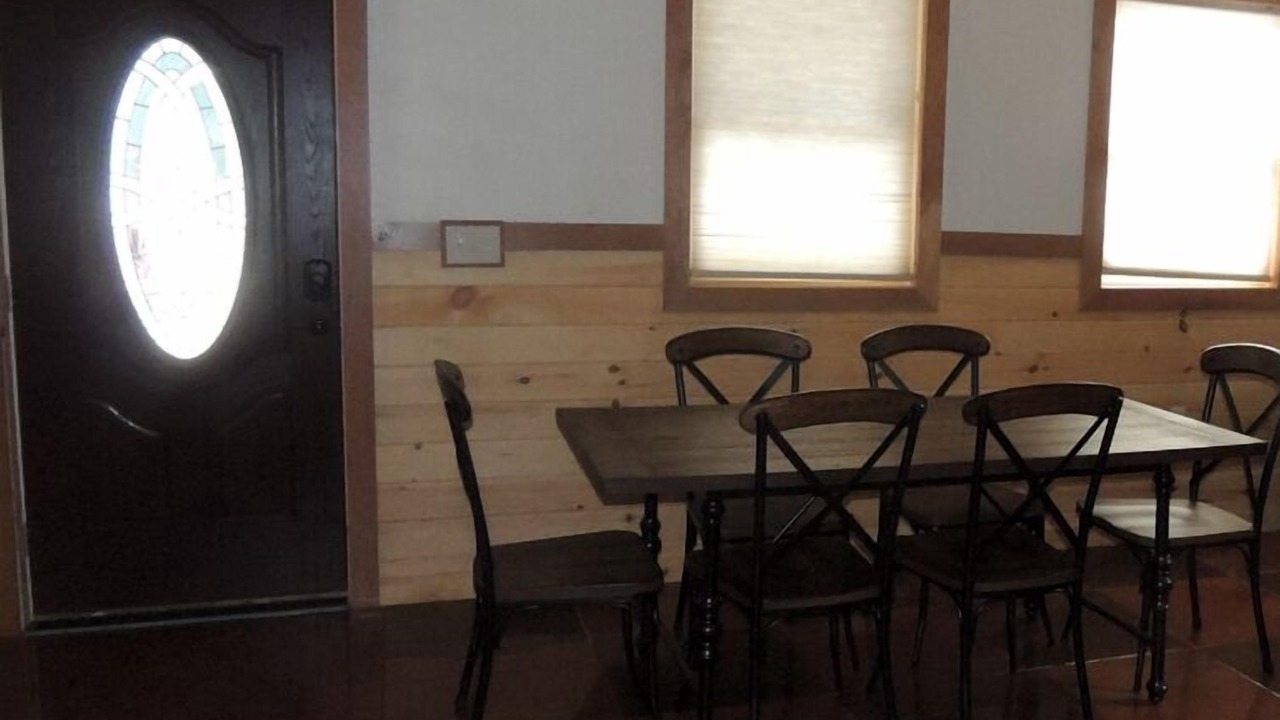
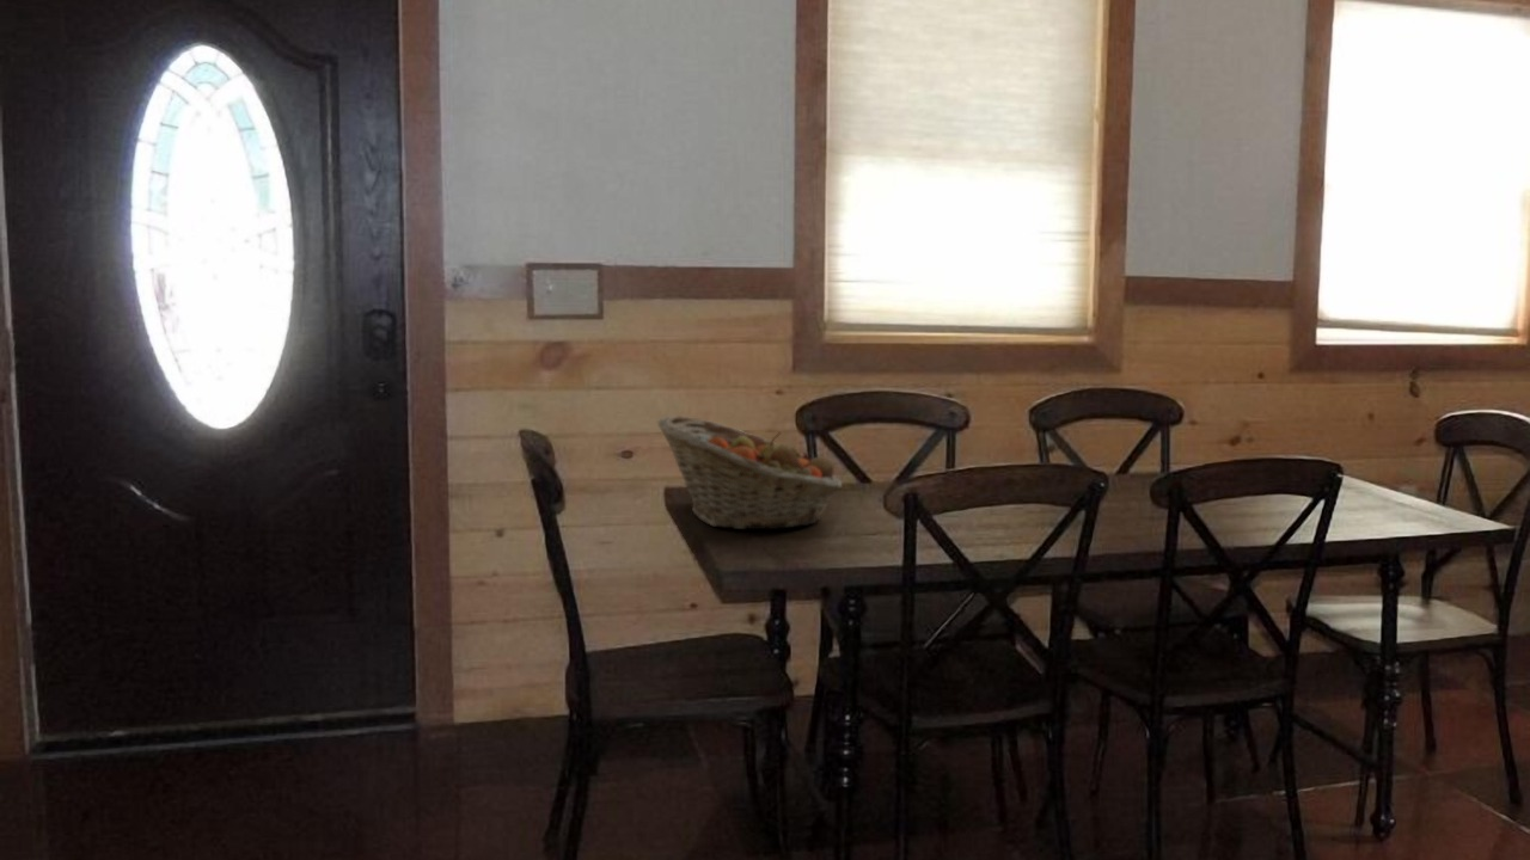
+ fruit basket (748, 467)
